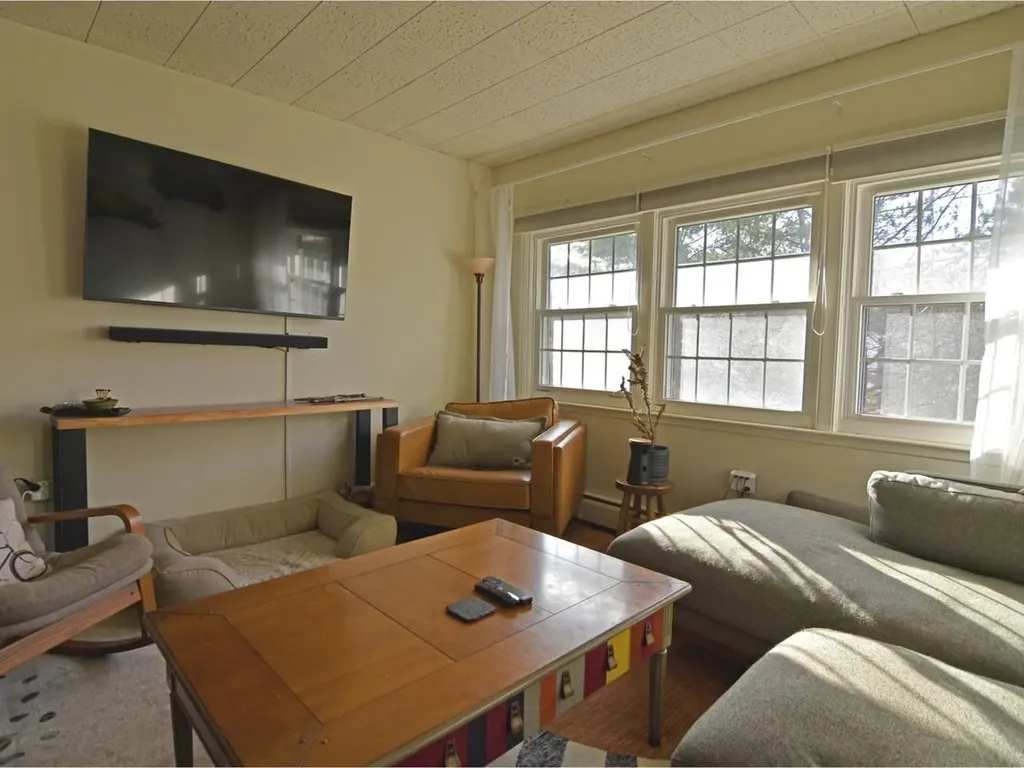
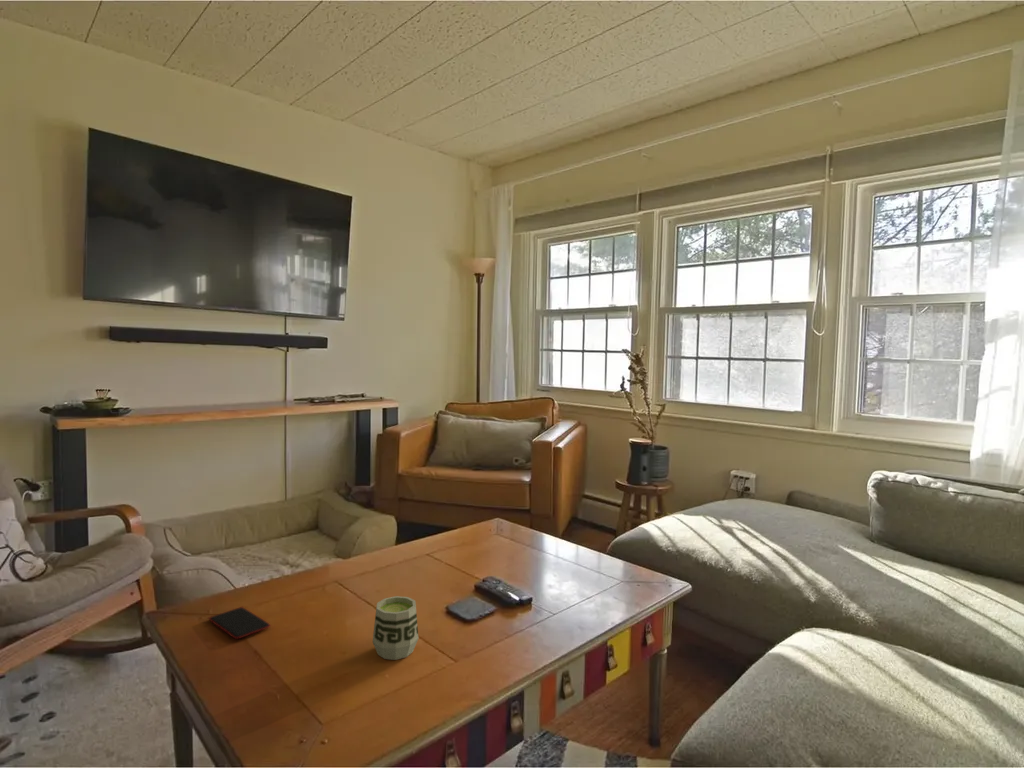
+ smartphone (239, 622)
+ cup (395, 627)
